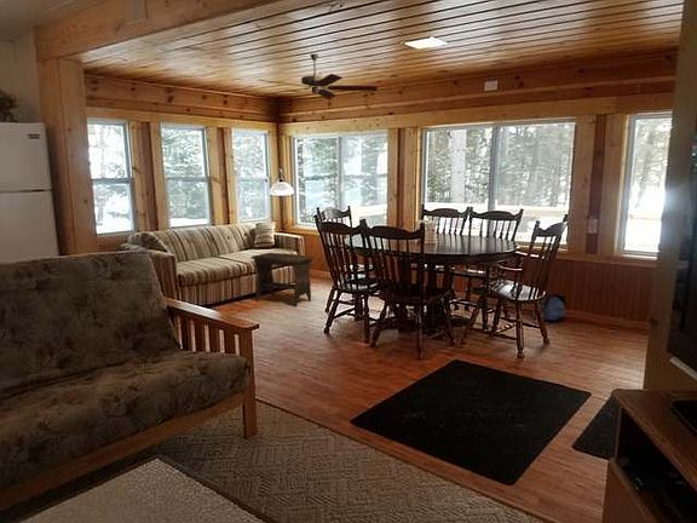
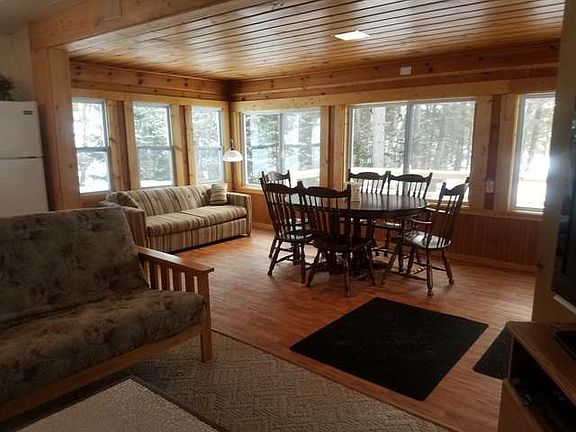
- ceiling fan (318, 75)
- footstool (282, 283)
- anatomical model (549, 308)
